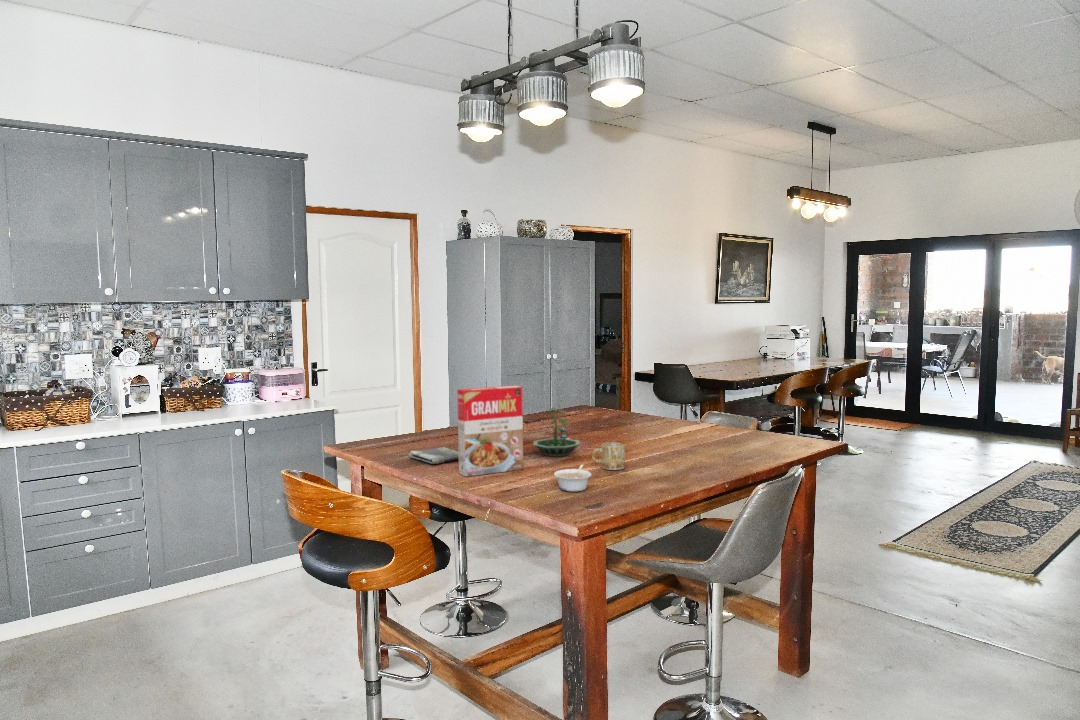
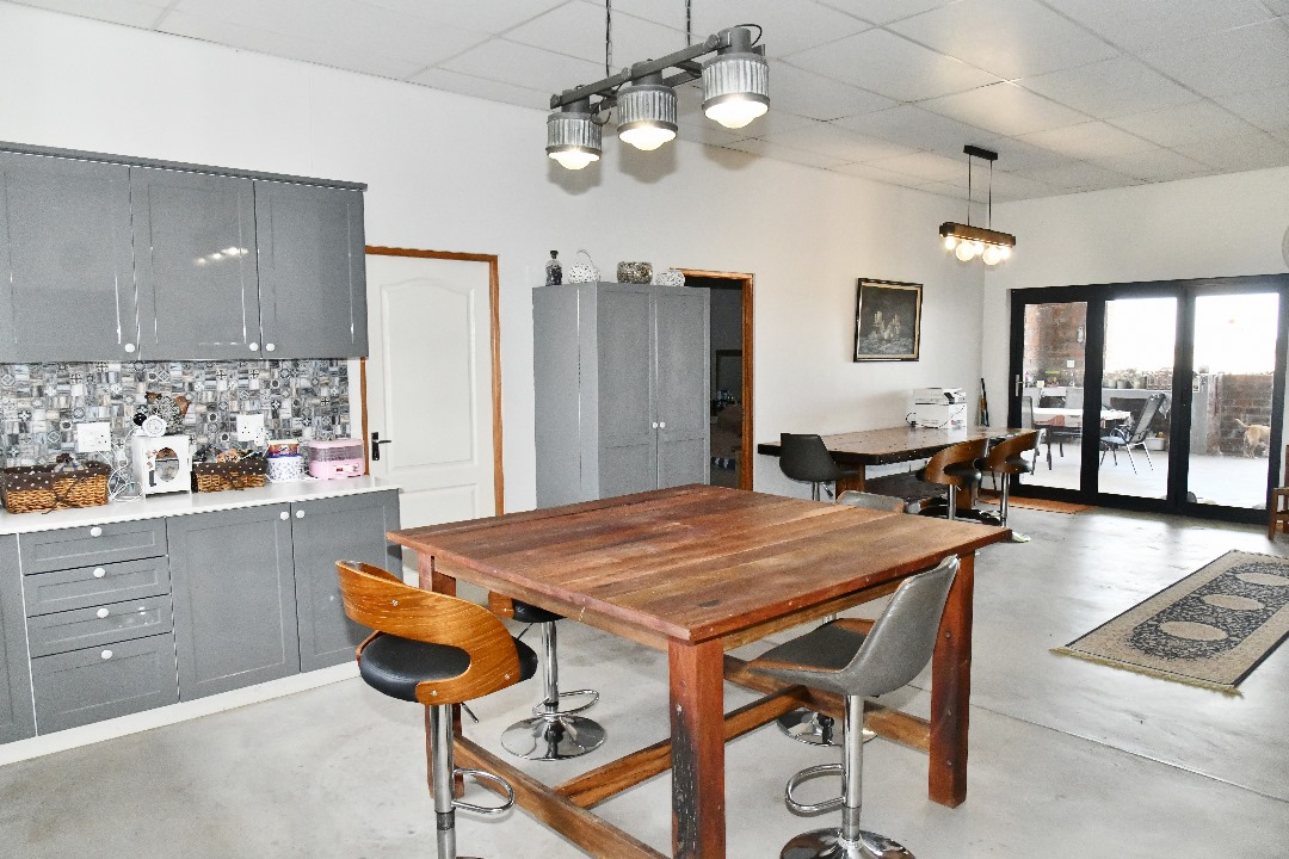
- terrarium (554, 417)
- mug (608, 456)
- cereal box (490, 429)
- legume (572, 479)
- dish towel (438, 454)
